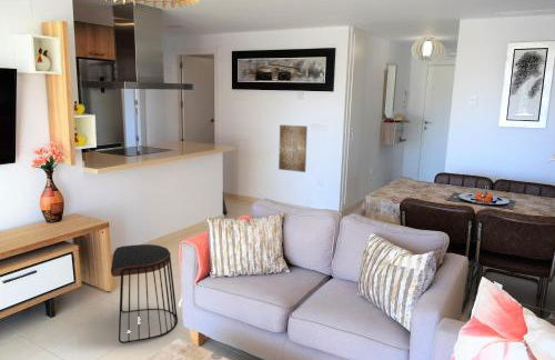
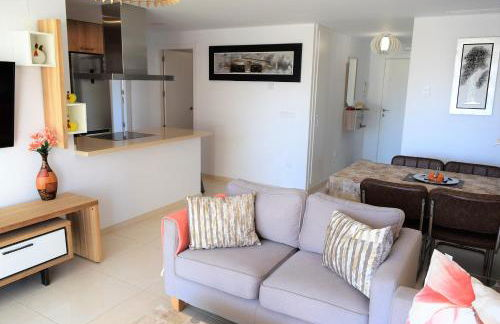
- stool (147, 288)
- wall art (292, 148)
